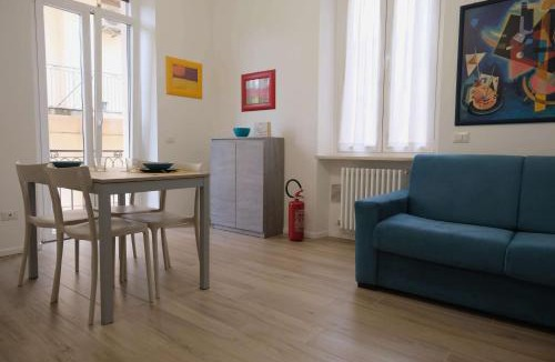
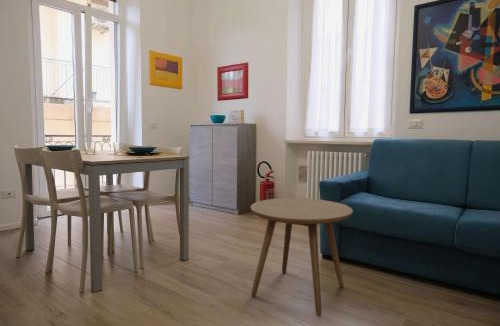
+ side table (310, 249)
